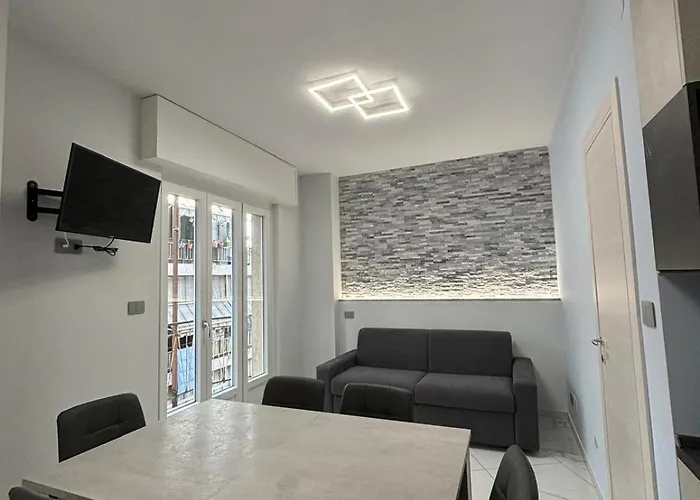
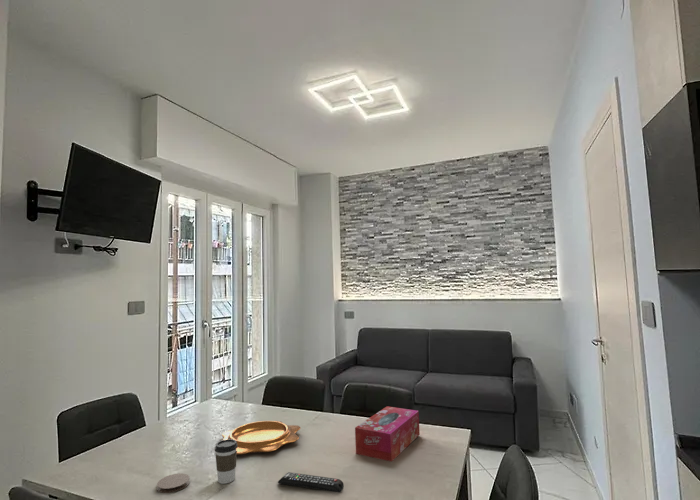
+ tissue box (388, 431)
+ remote control (310, 482)
+ coffee cup (226, 461)
+ decorative bowl (260, 435)
+ coaster (173, 482)
